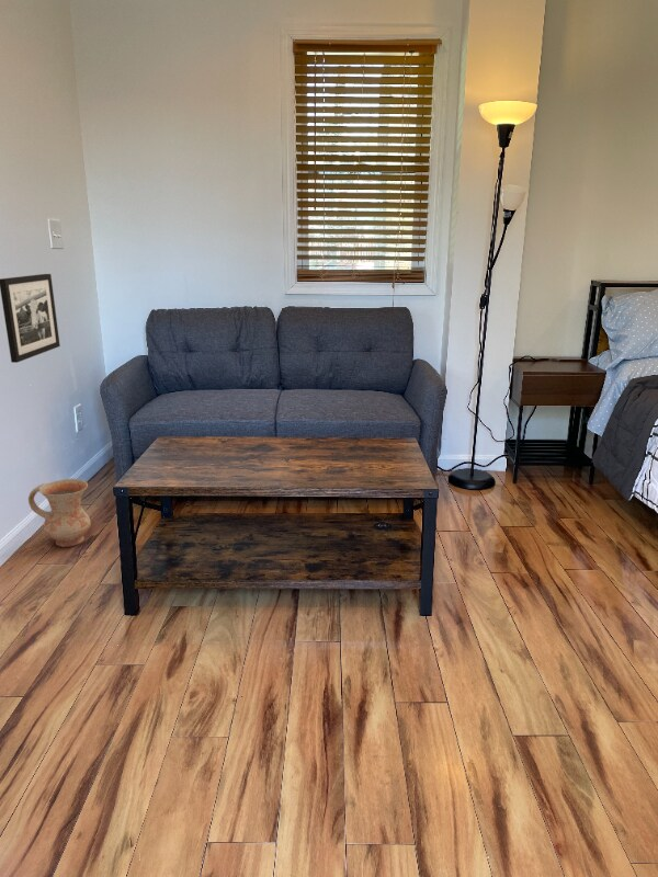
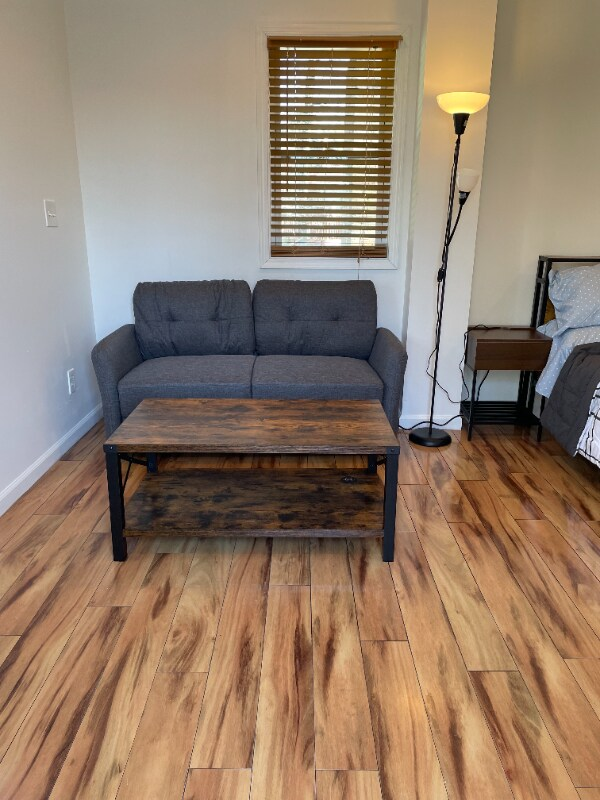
- ceramic jug (60, 513)
- picture frame (32, 316)
